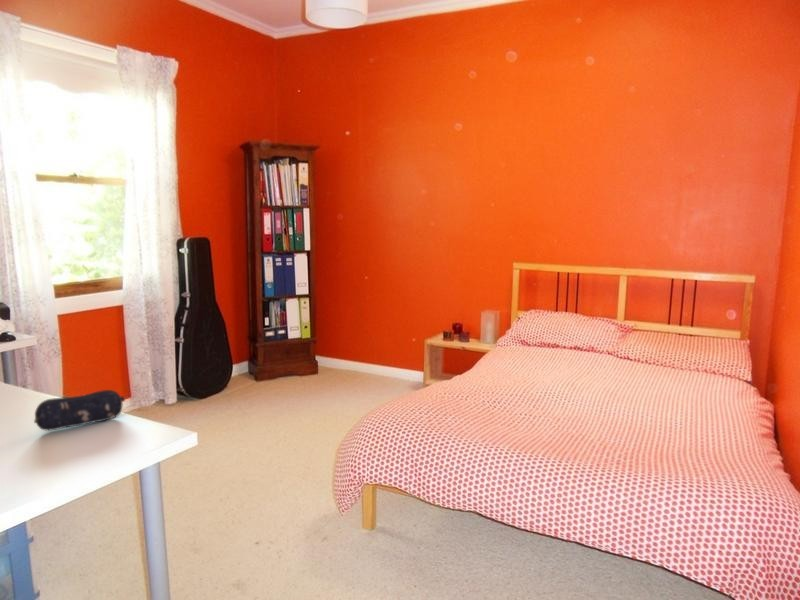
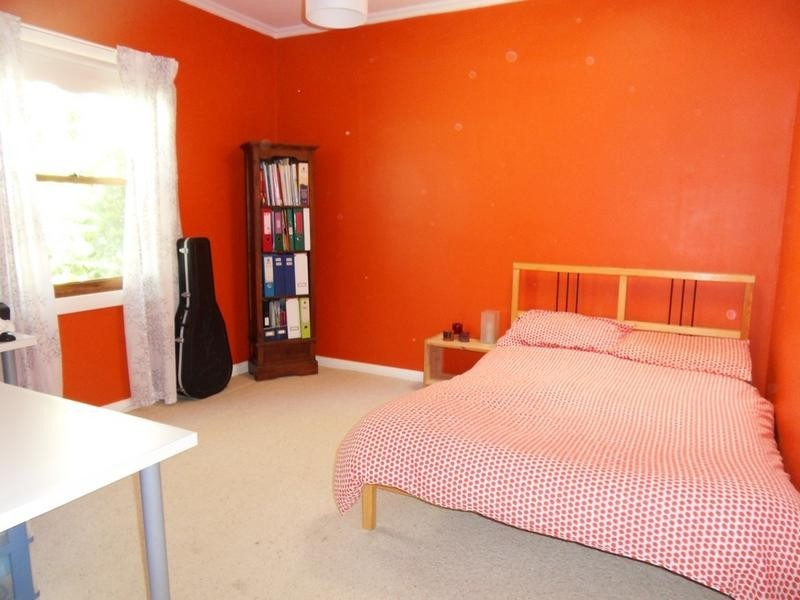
- pencil case (80, 409)
